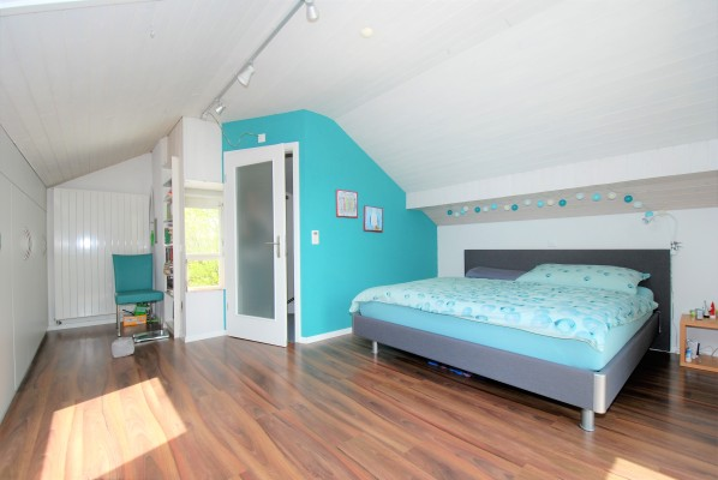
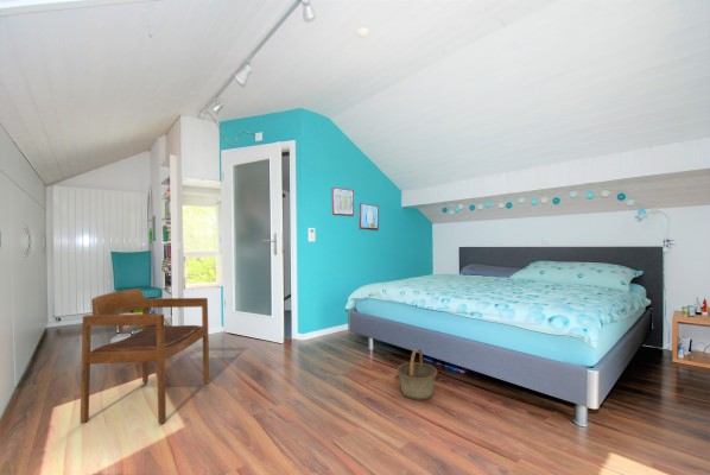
+ armchair (151, 347)
+ basket (417, 370)
